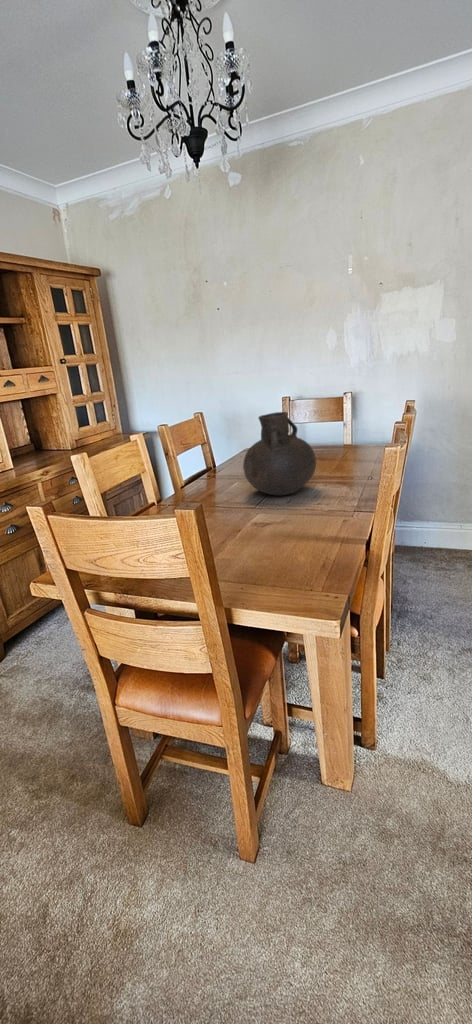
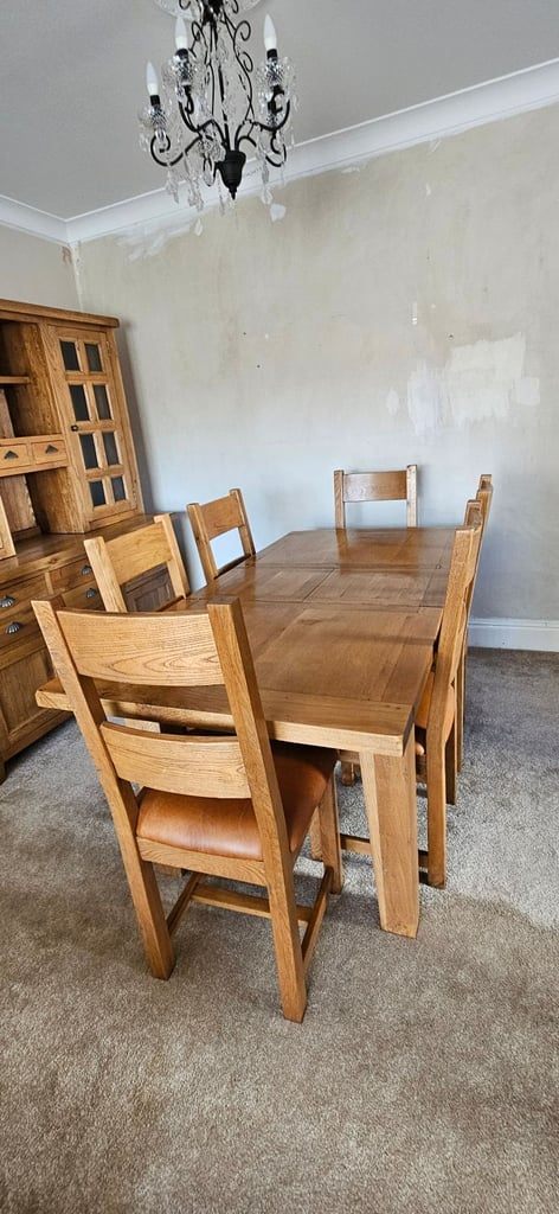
- vase (278, 453)
